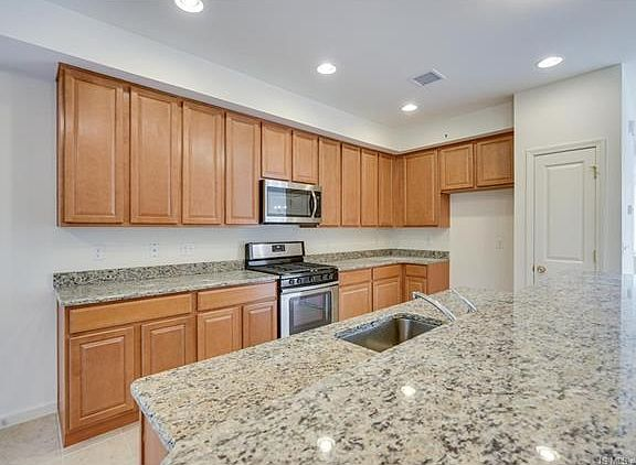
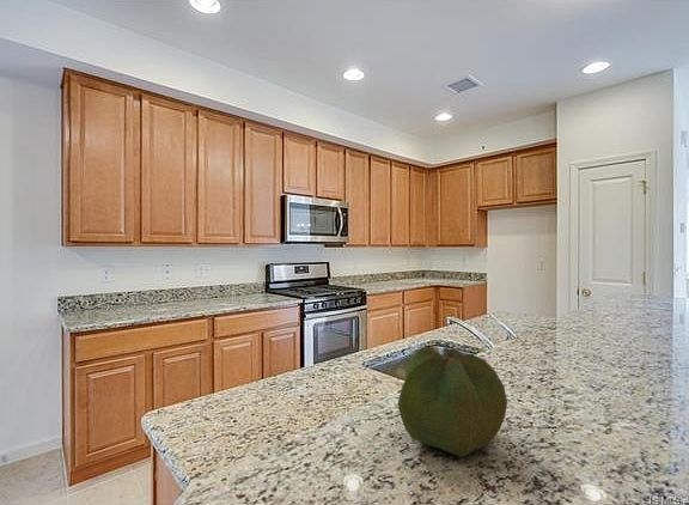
+ cabbage (443, 394)
